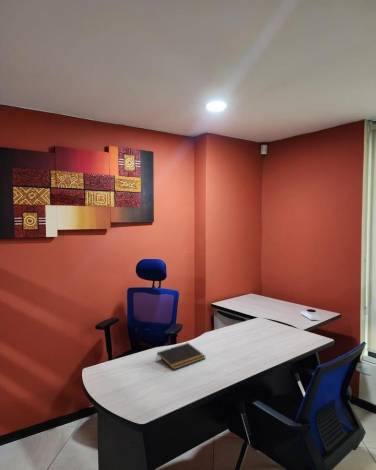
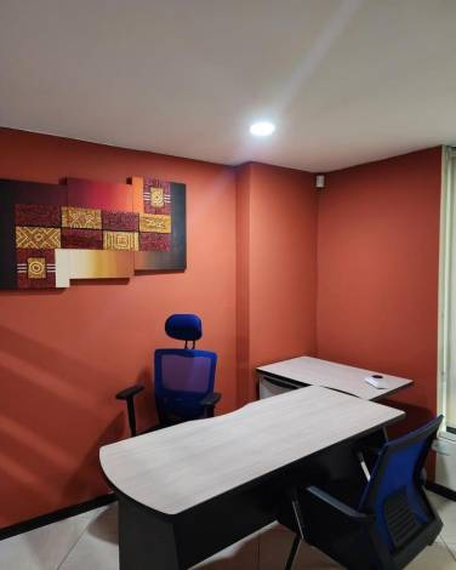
- notepad (181, 355)
